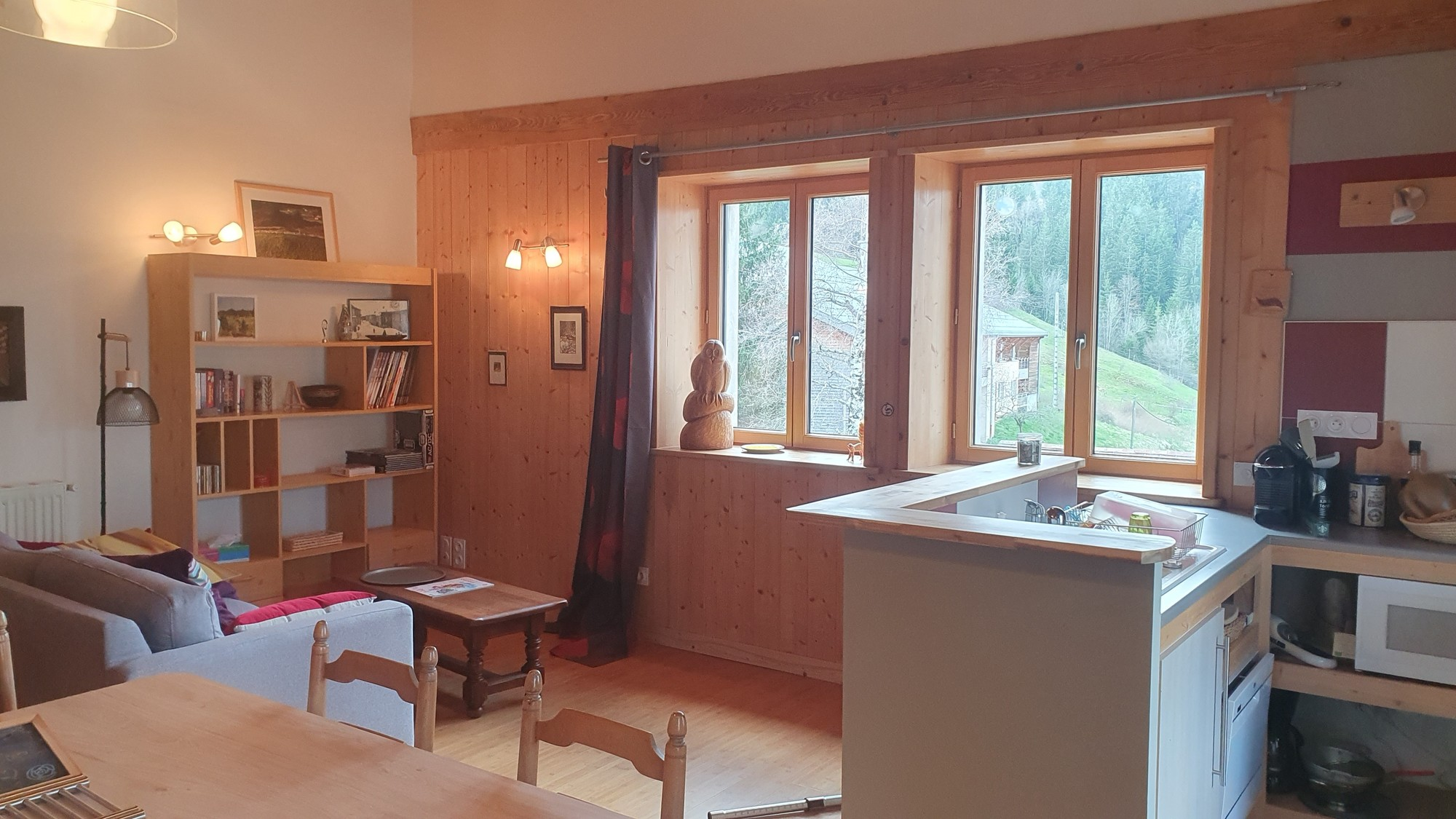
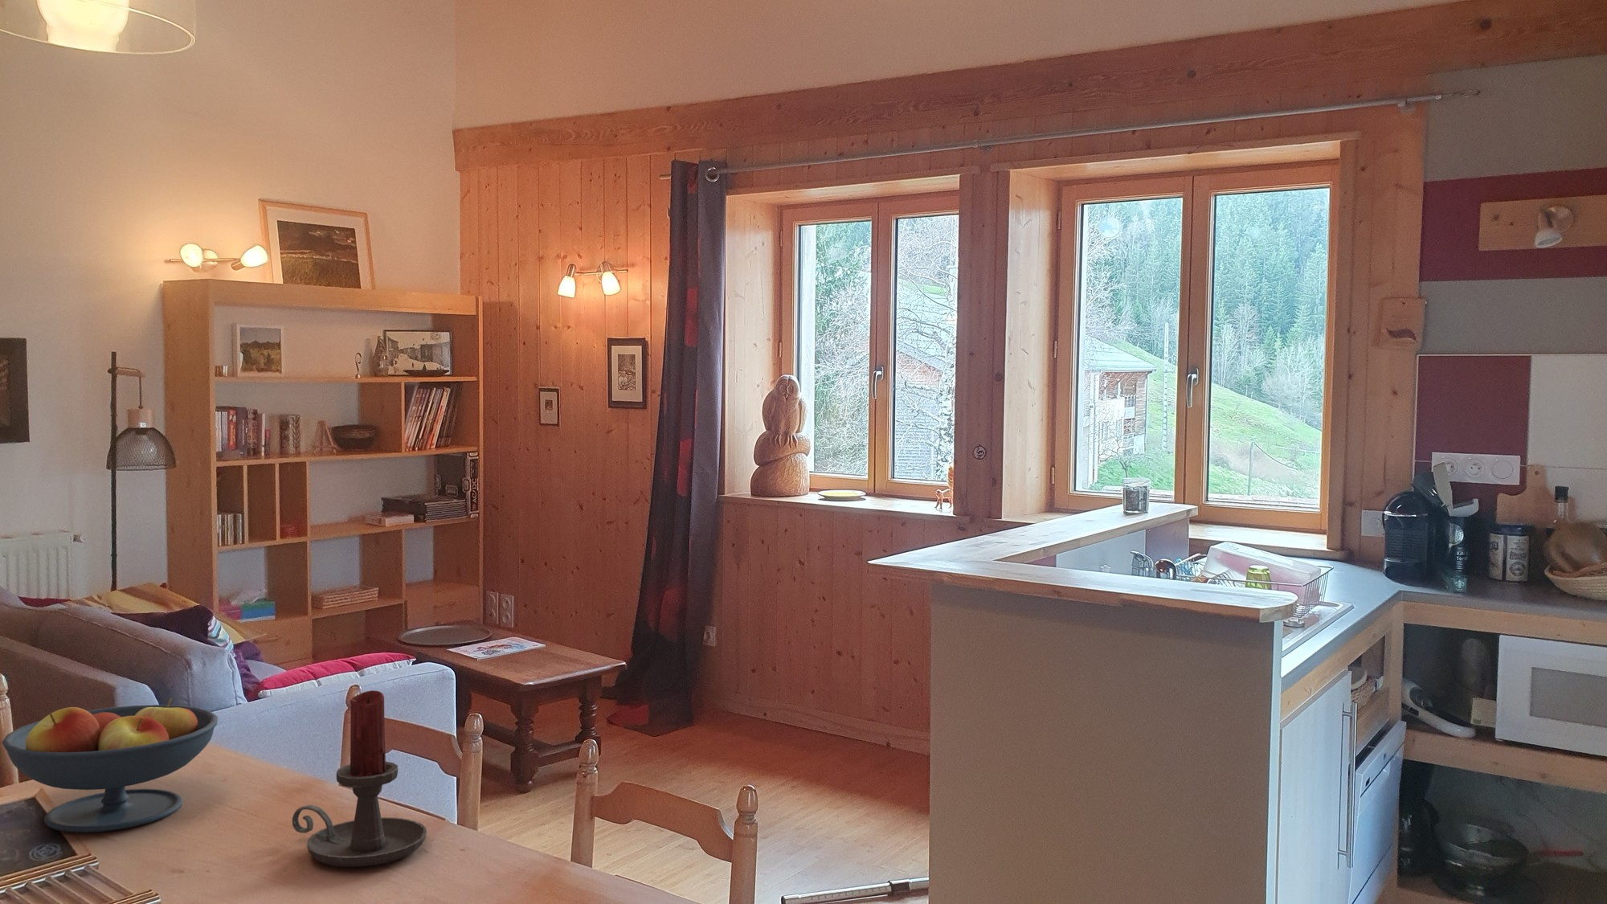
+ fruit bowl (114, 755)
+ candle holder (353, 769)
